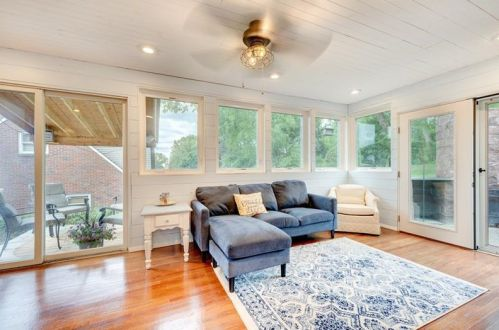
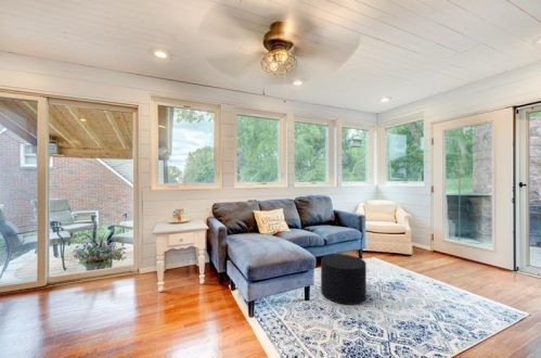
+ stool (343, 277)
